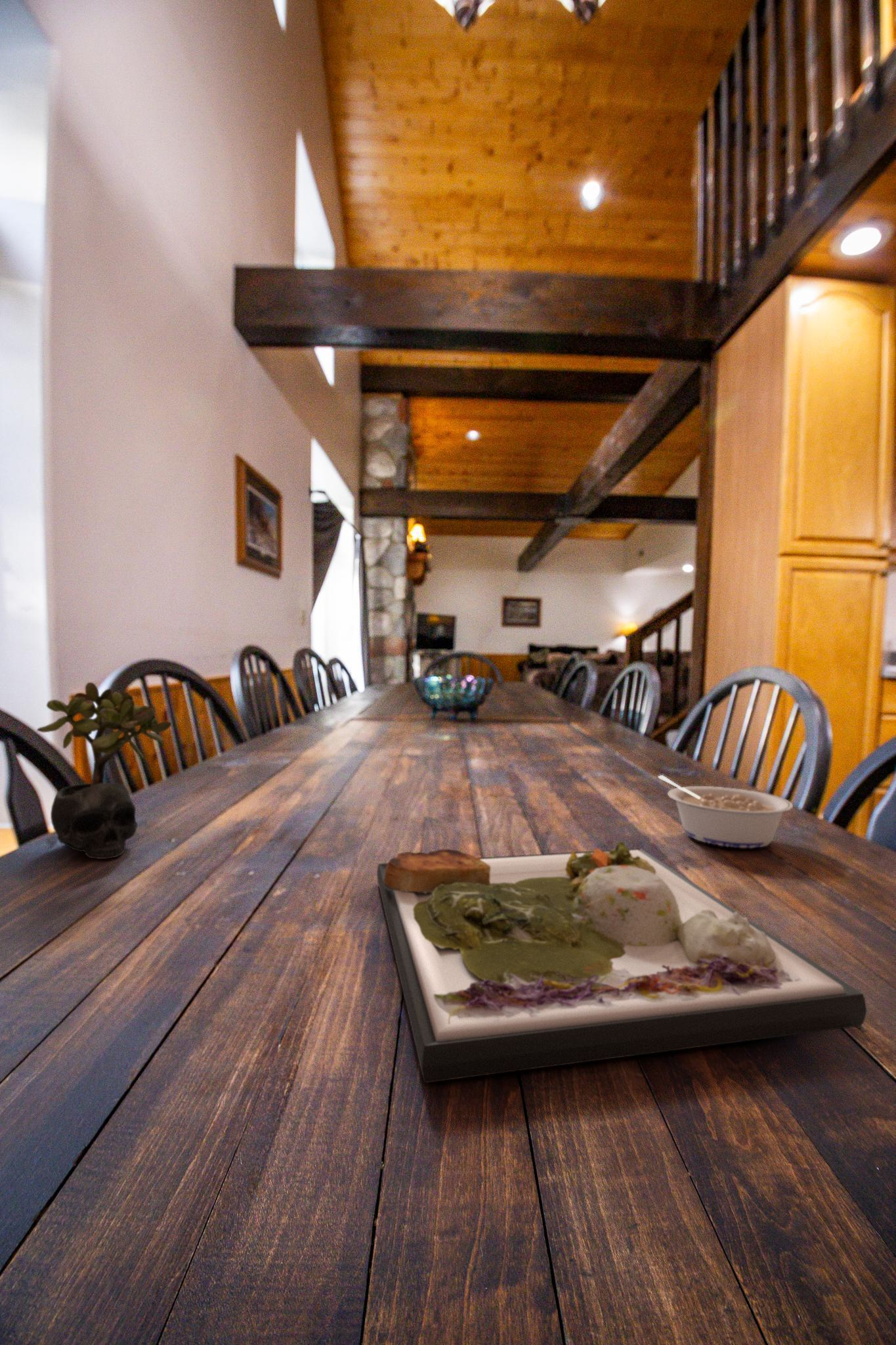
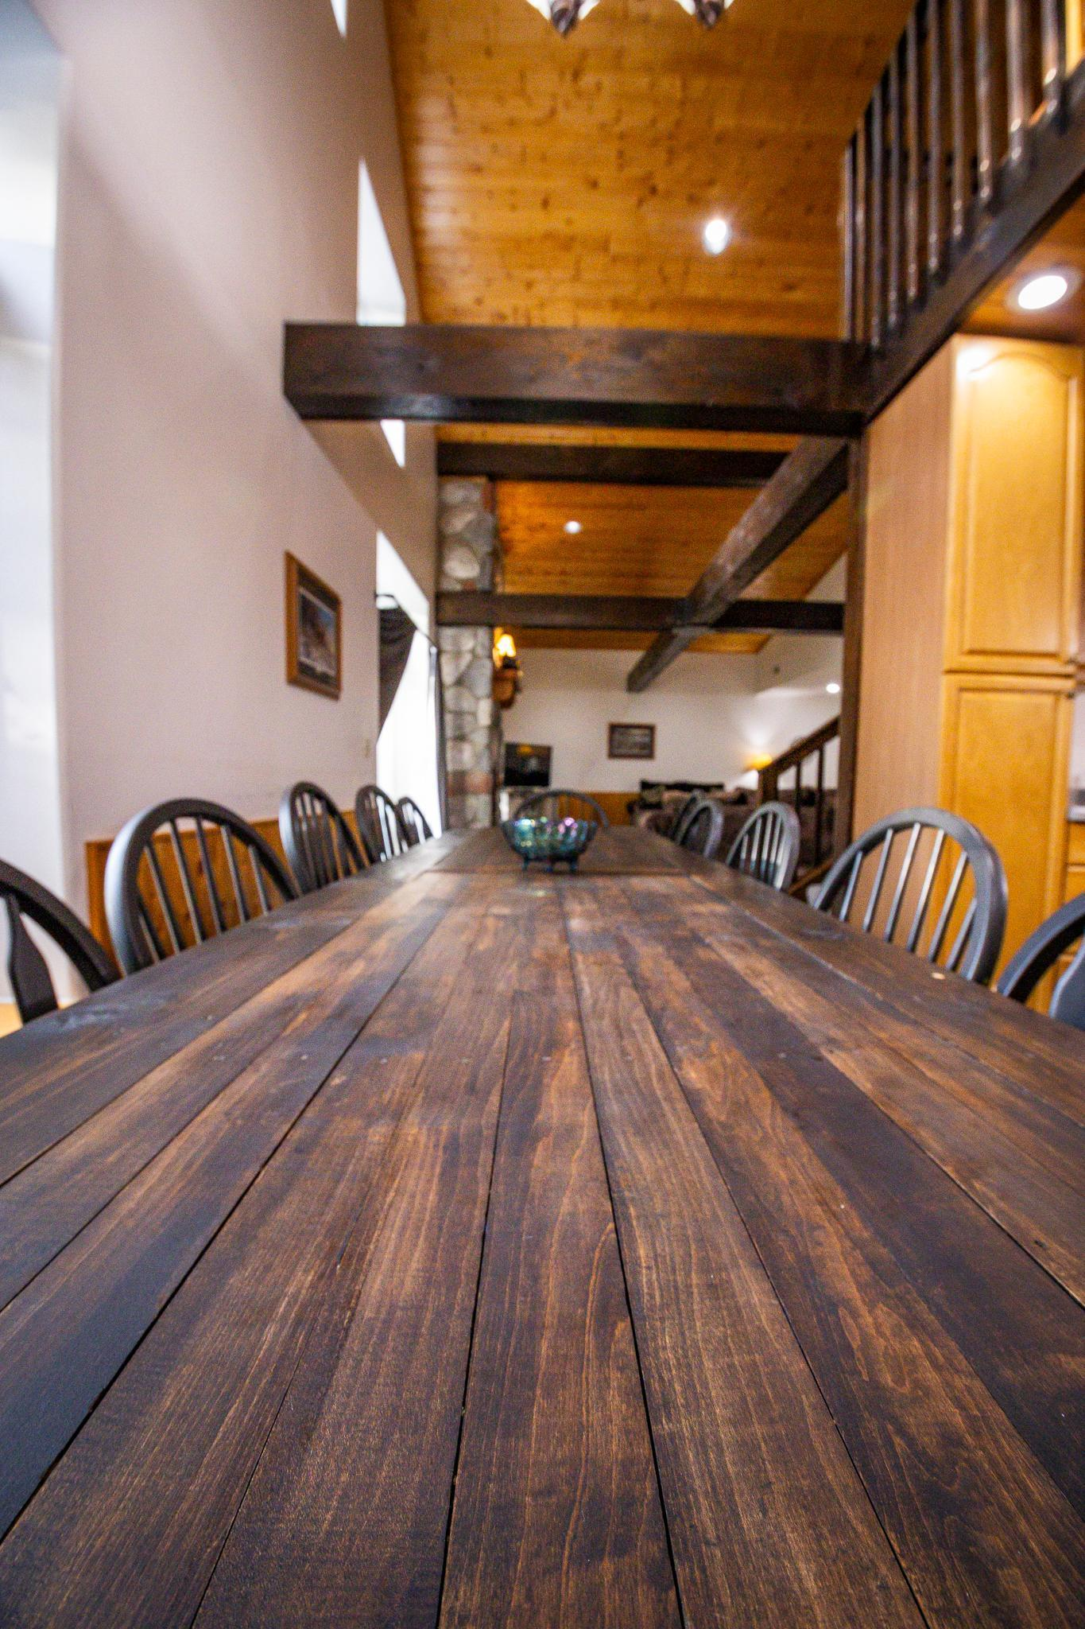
- legume (722, 813)
- succulent plant (98, 765)
- dinner plate (568, 909)
